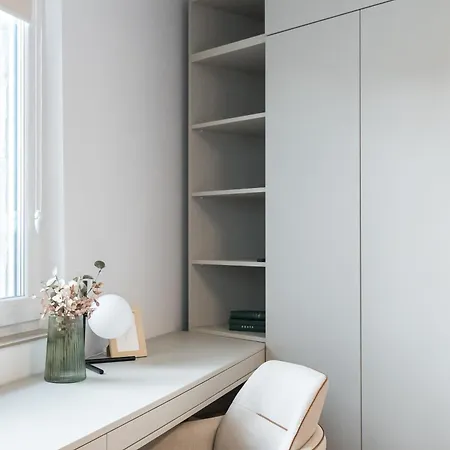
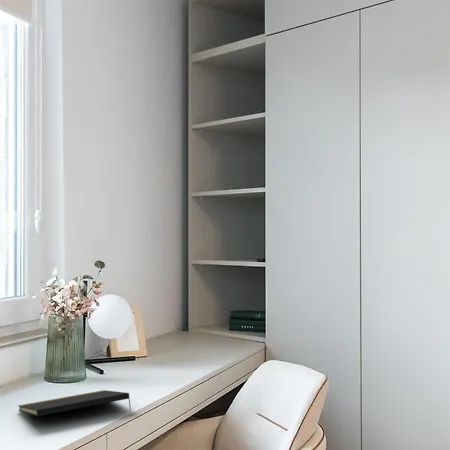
+ notepad (73, 402)
